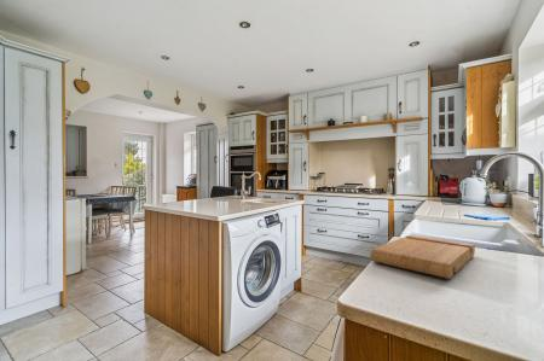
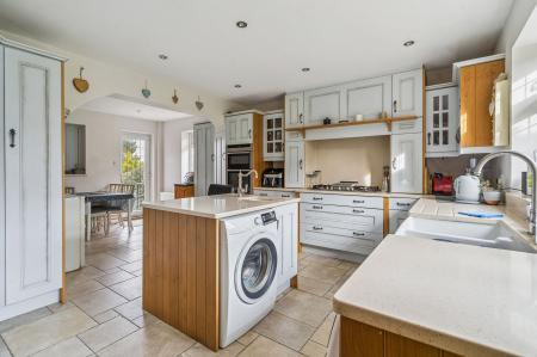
- cutting board (424, 252)
